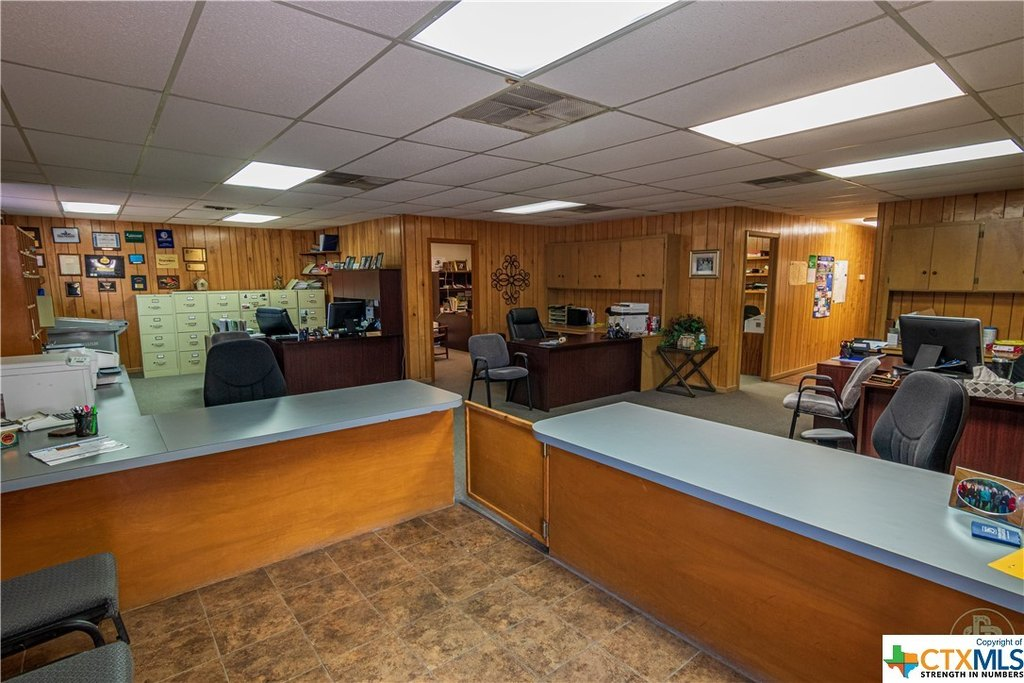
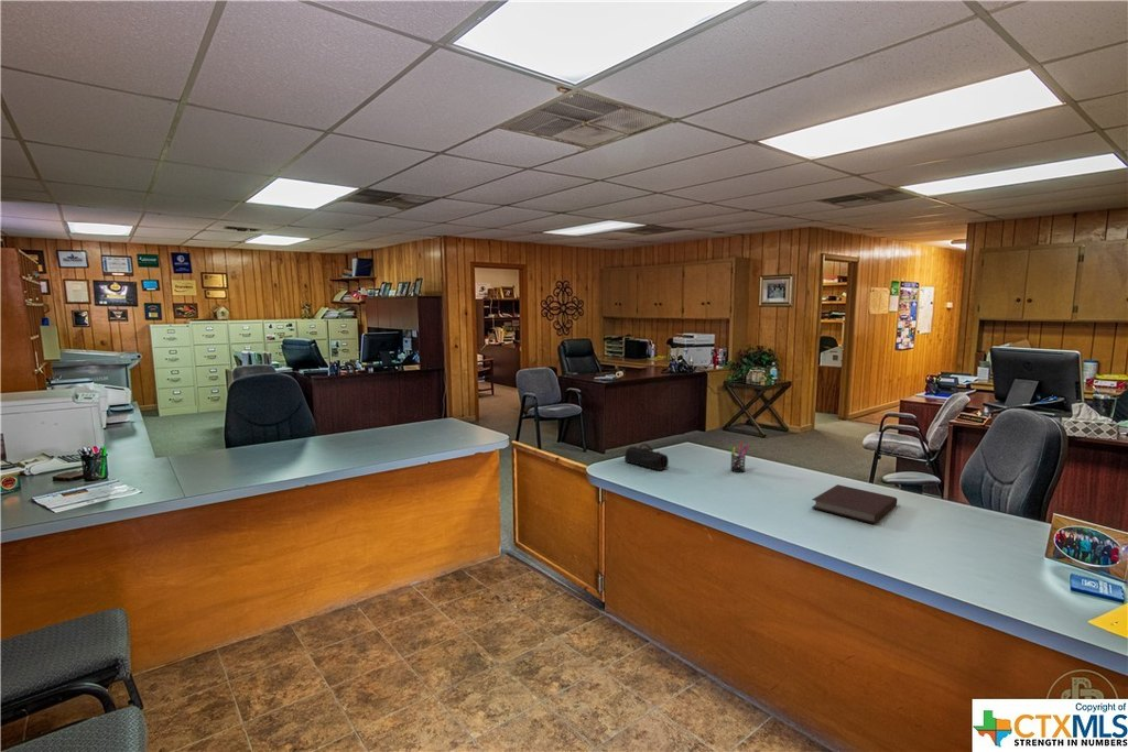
+ pen holder (737, 456)
+ notebook (854, 502)
+ pencil case (646, 454)
